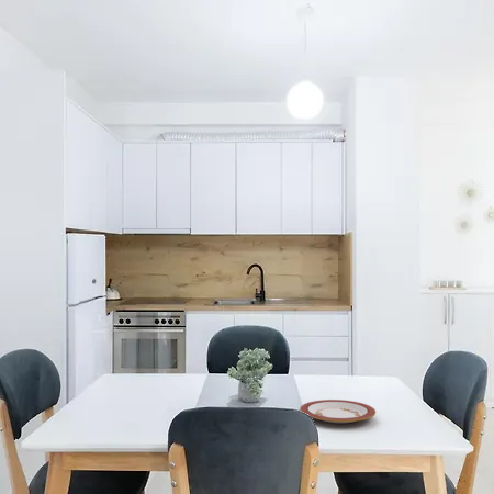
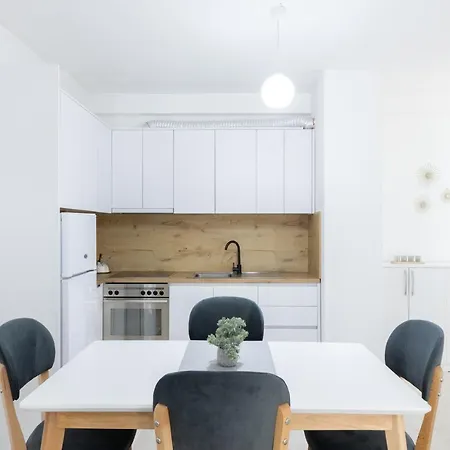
- plate (337, 412)
